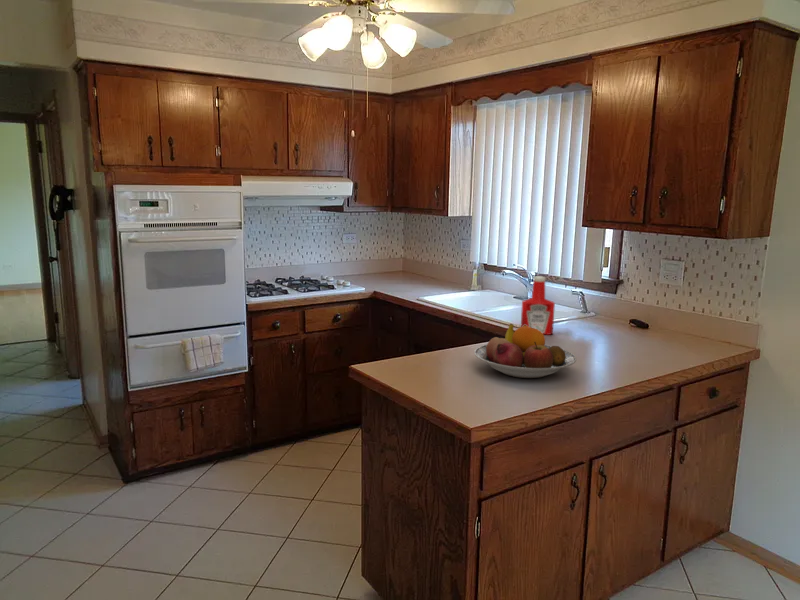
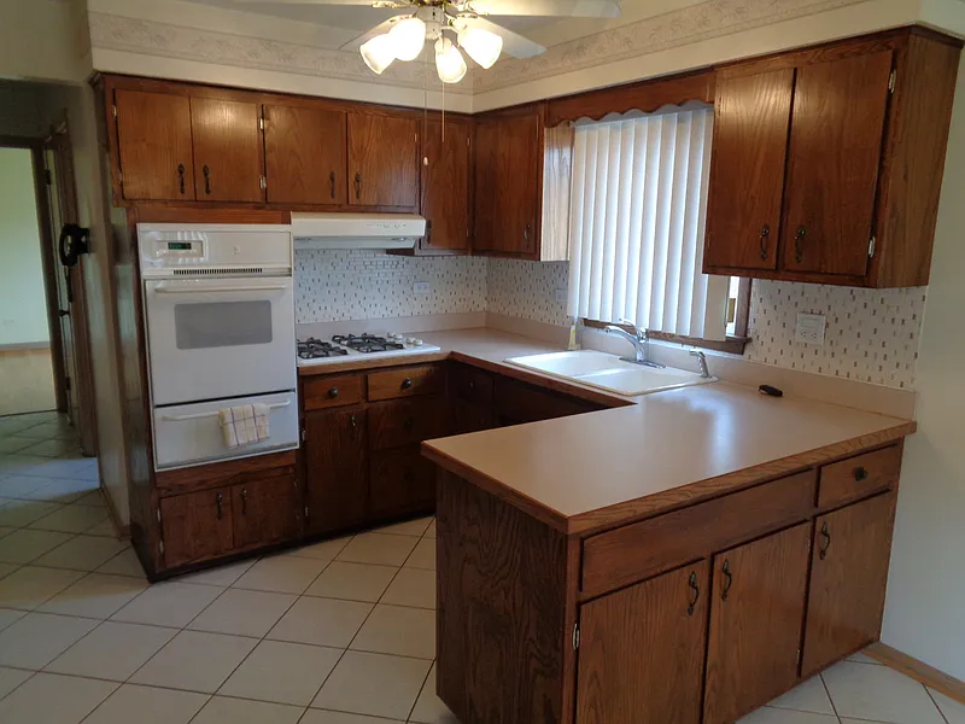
- soap bottle (538, 305)
- fruit bowl (524, 350)
